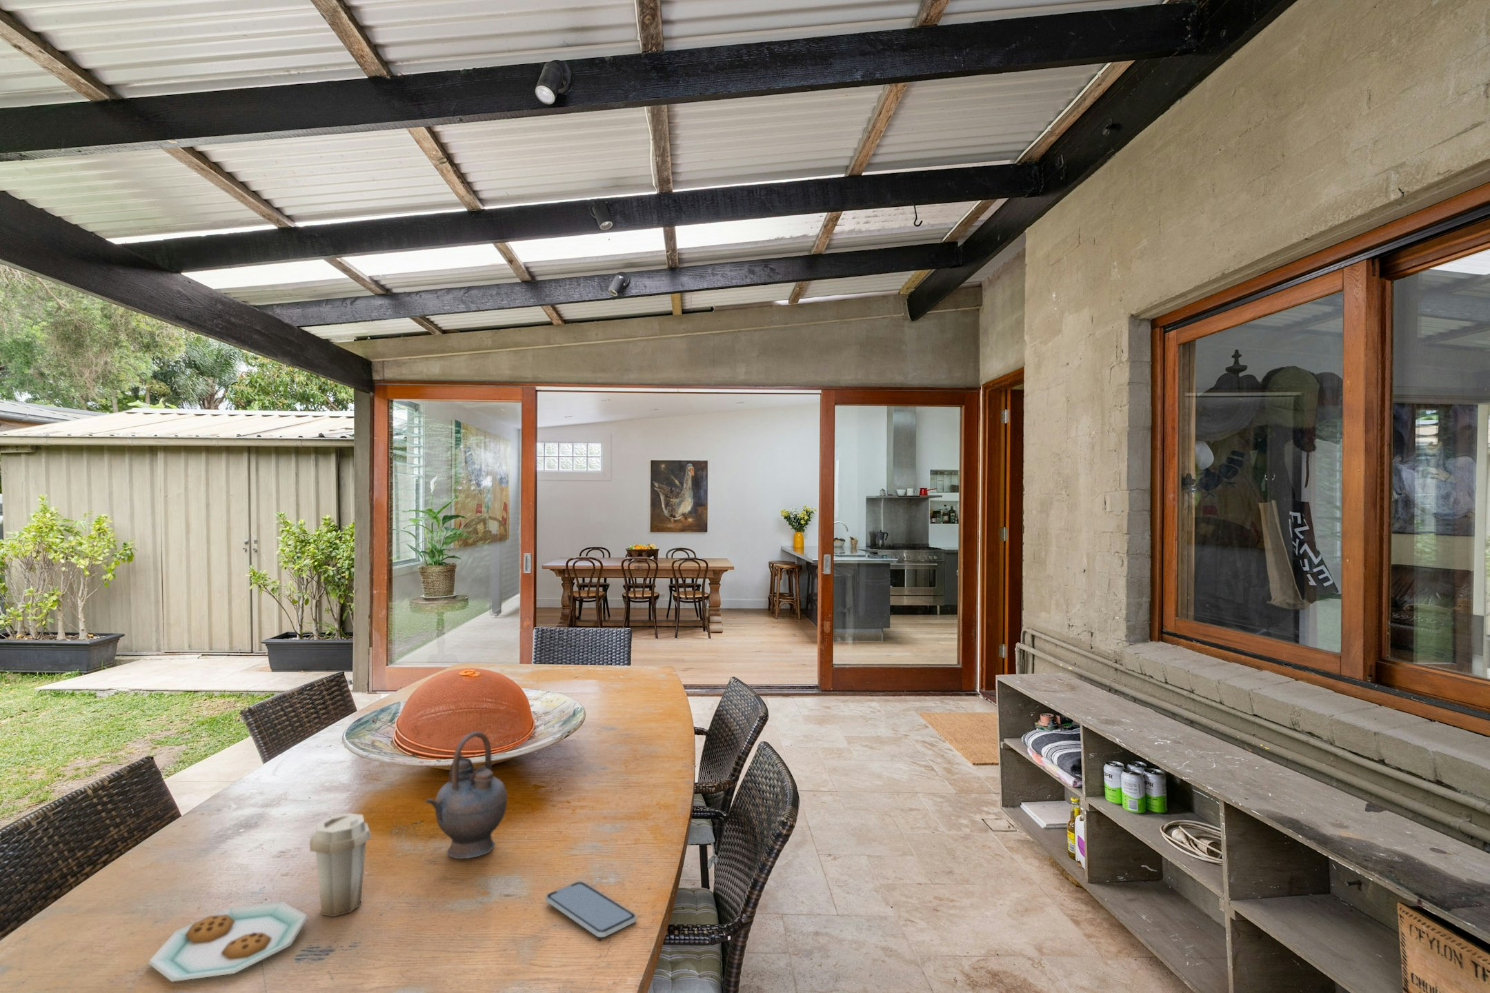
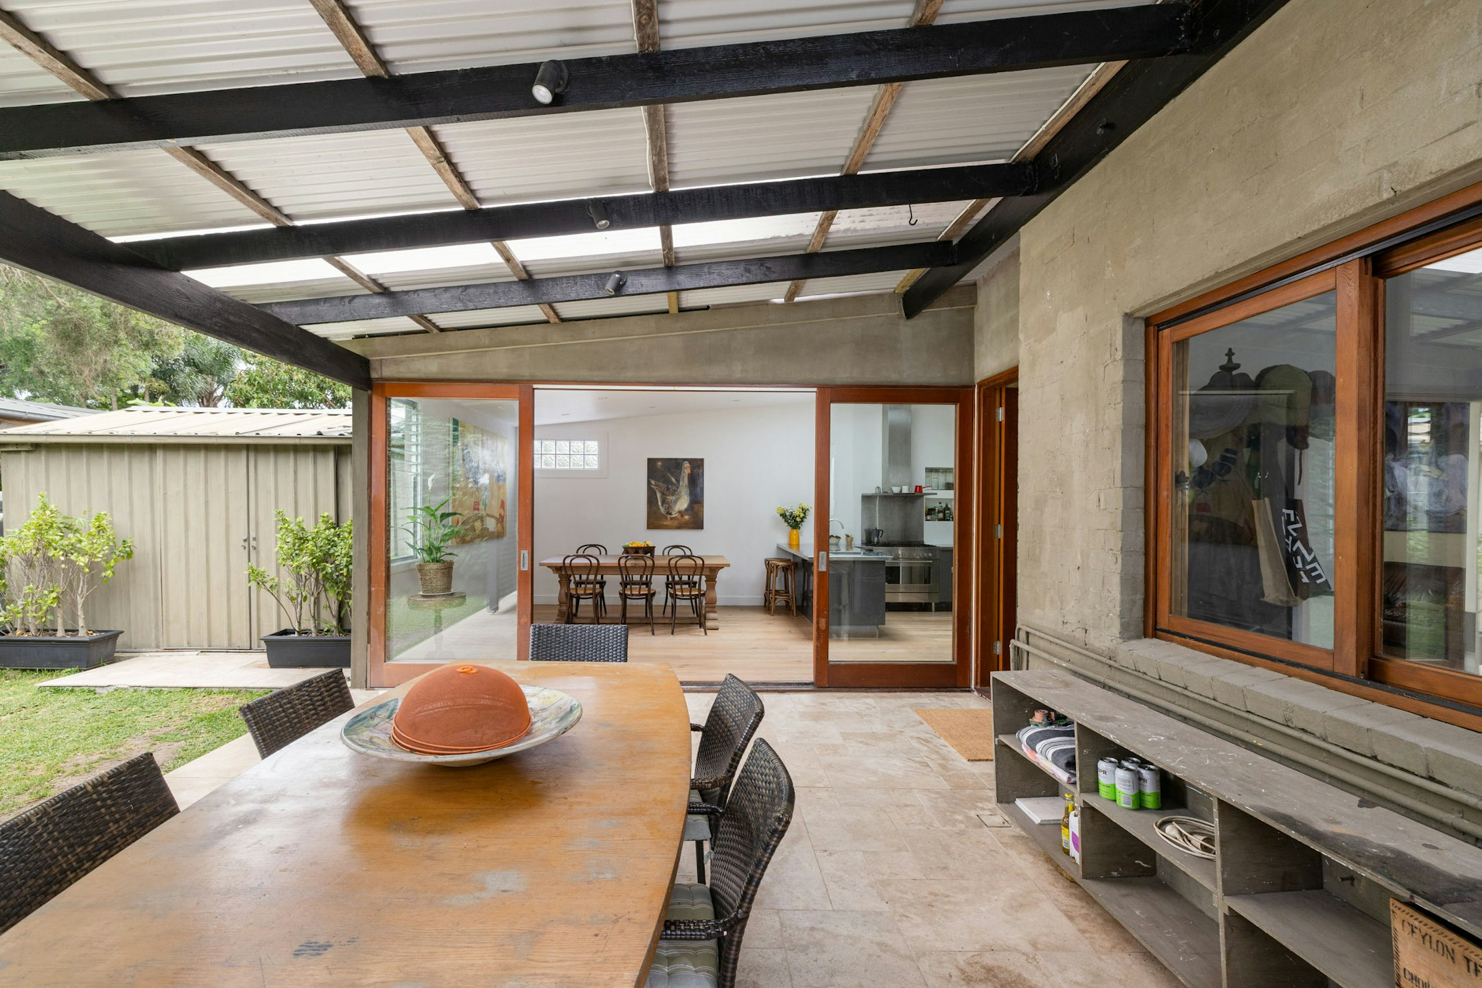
- plate (269, 902)
- smartphone (590, 908)
- teapot (465, 794)
